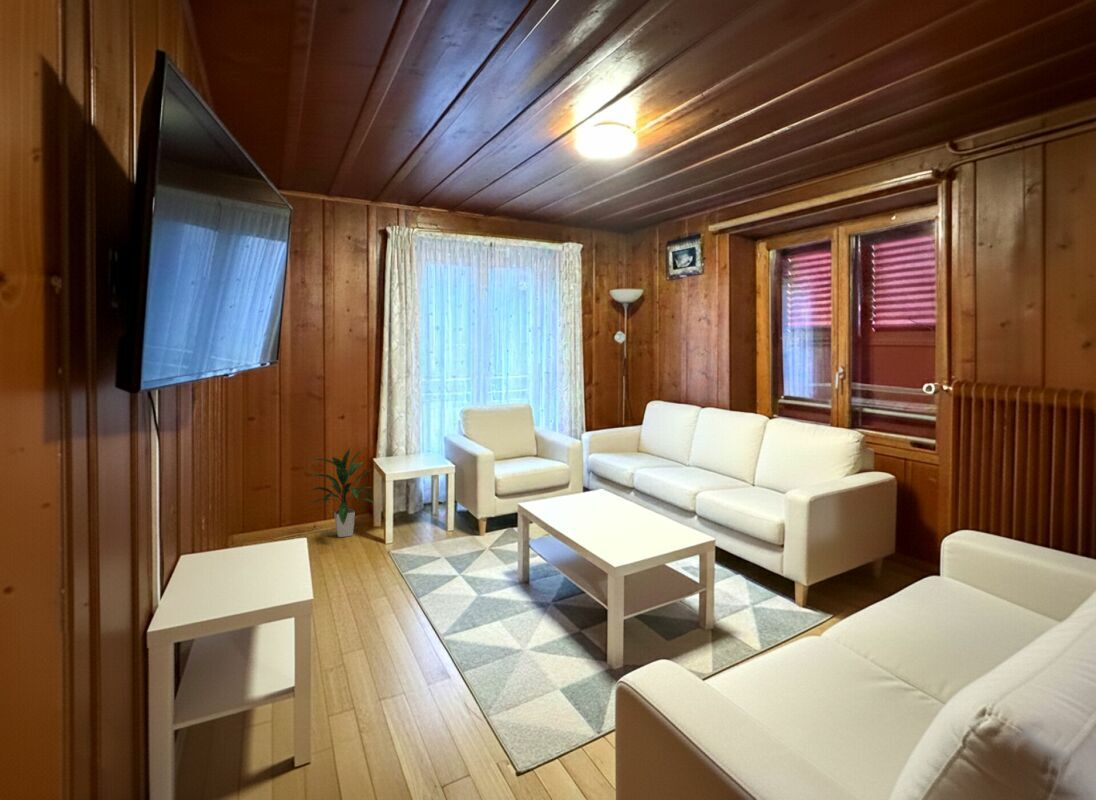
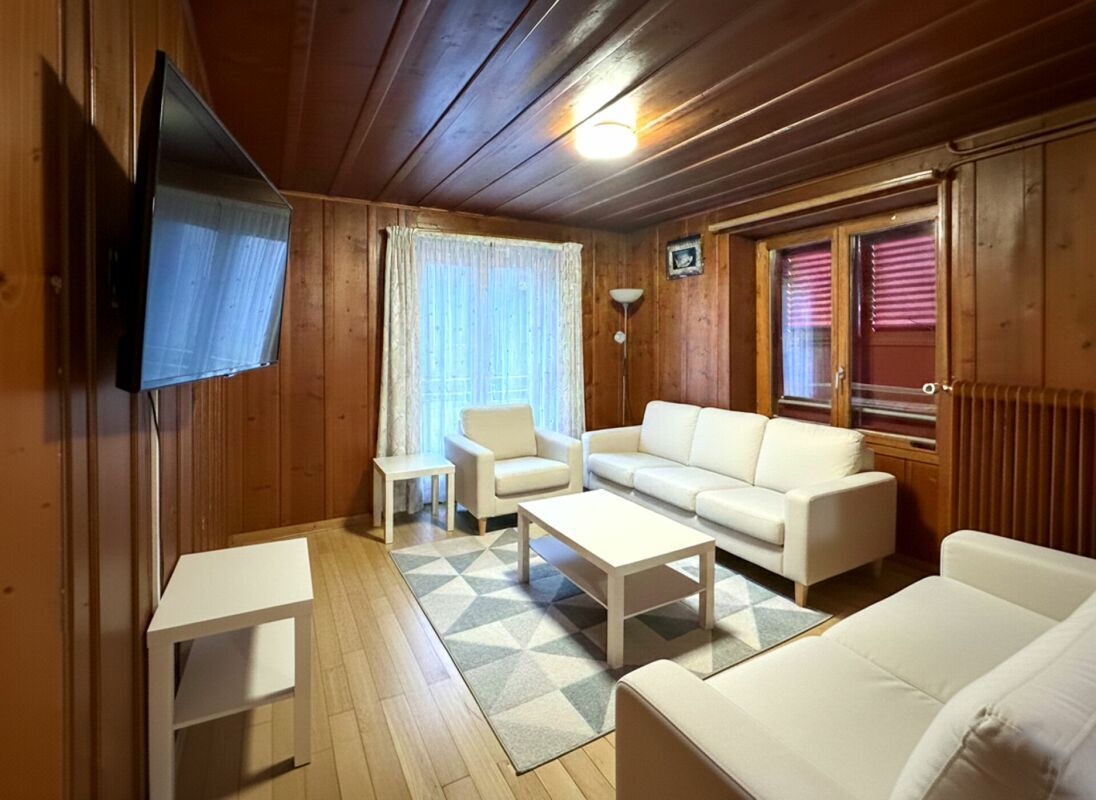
- indoor plant (342, 491)
